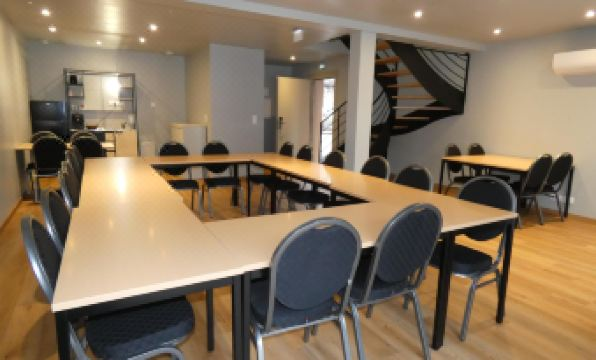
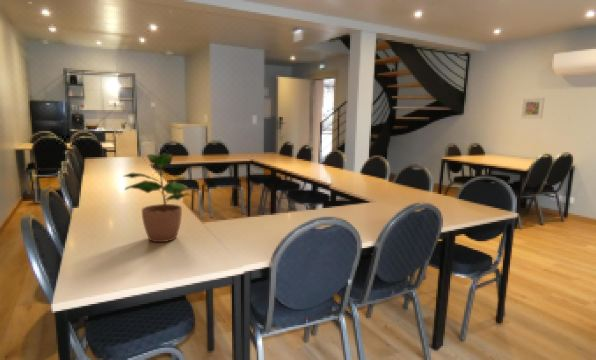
+ potted plant (162, 194)
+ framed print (532, 108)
